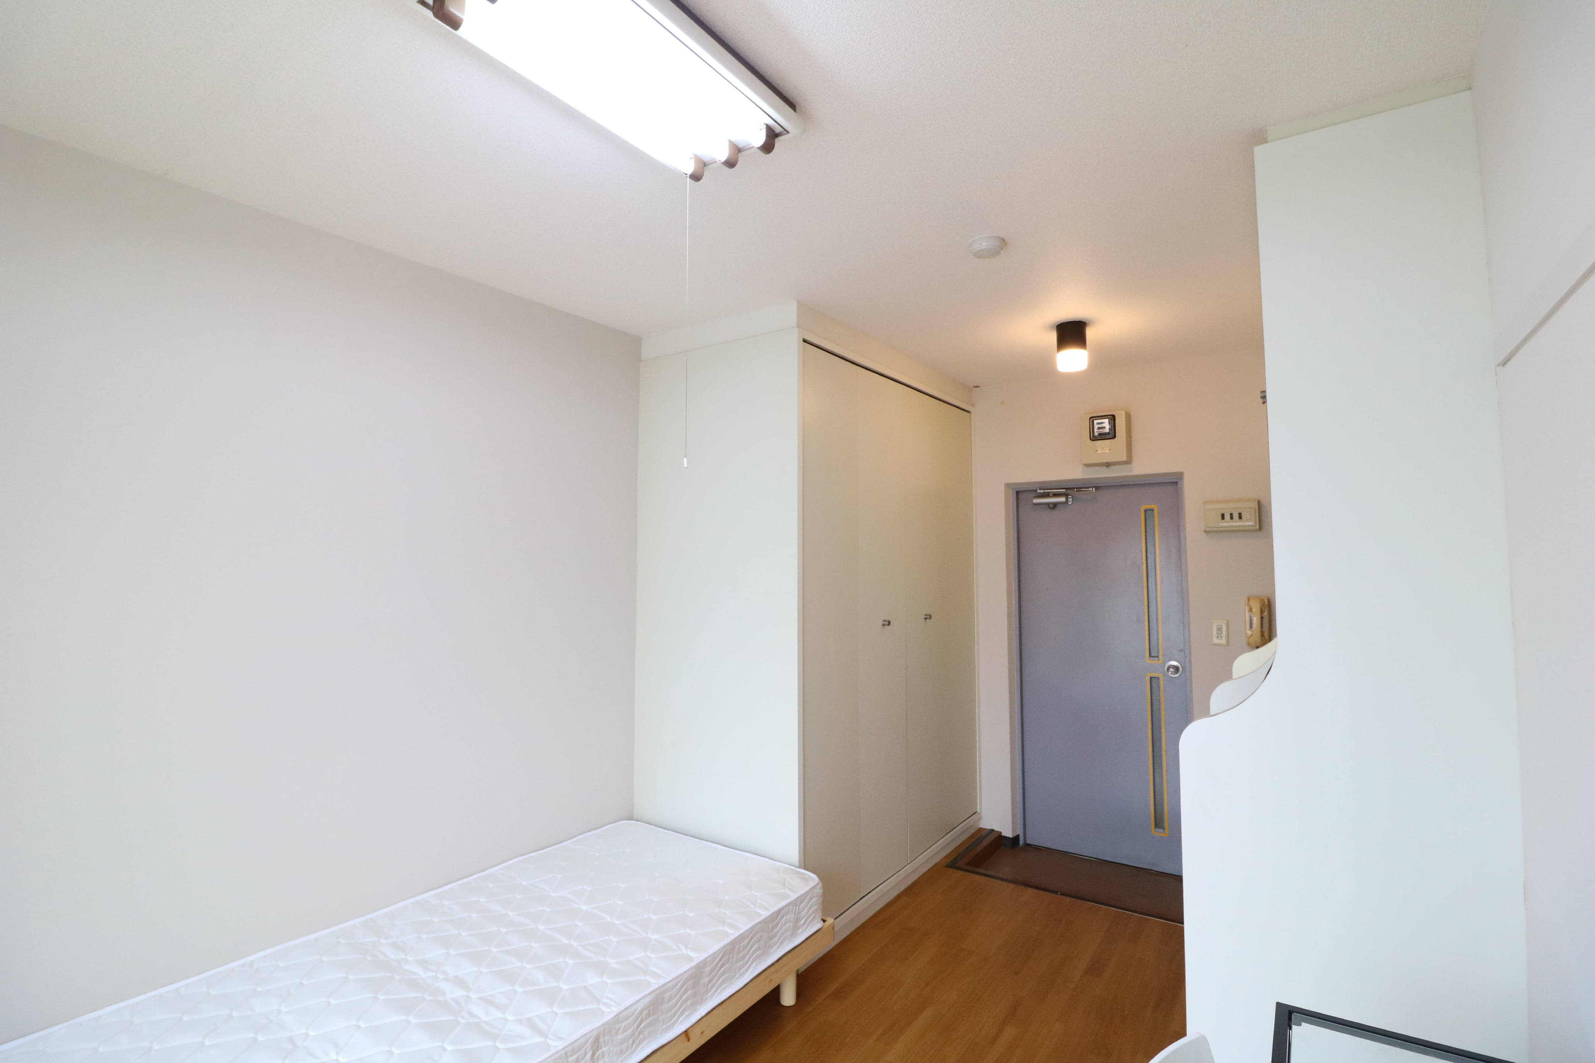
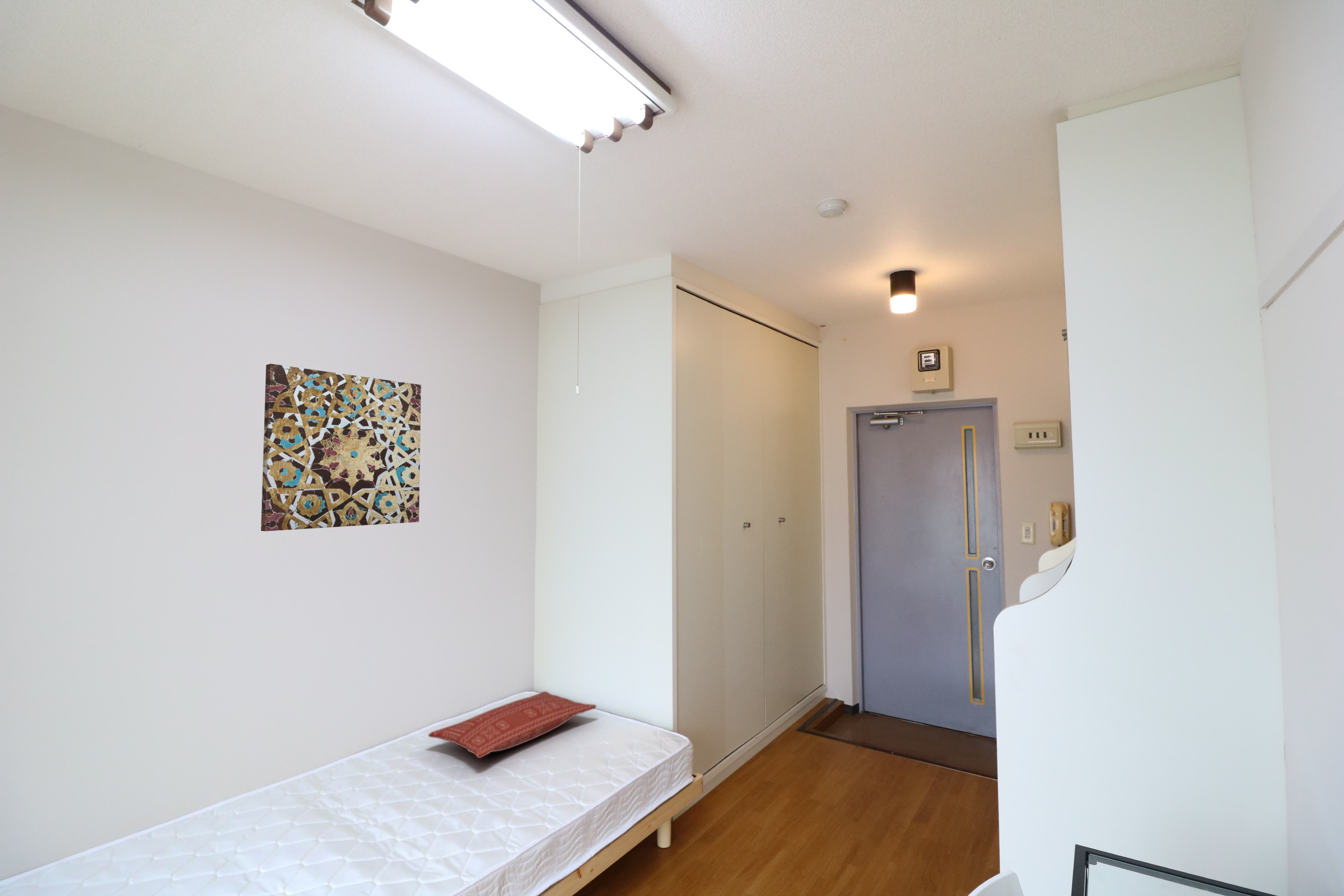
+ wall art (349, 450)
+ pillow (516, 722)
